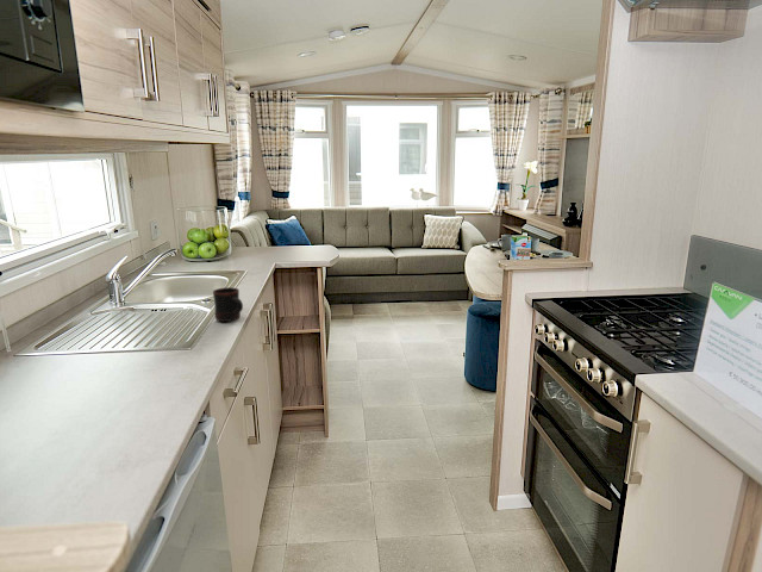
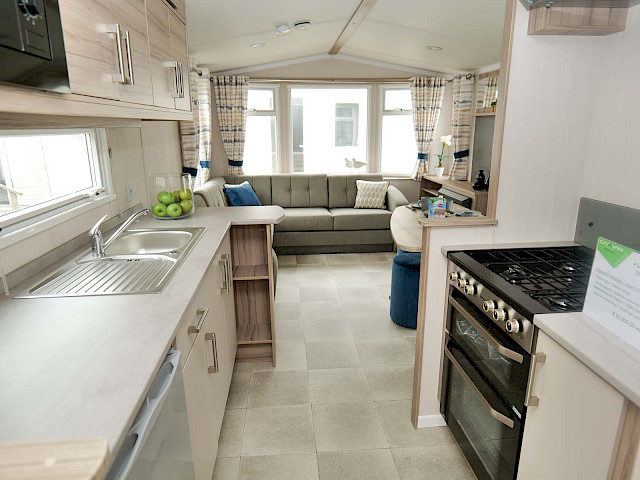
- mug (230, 305)
